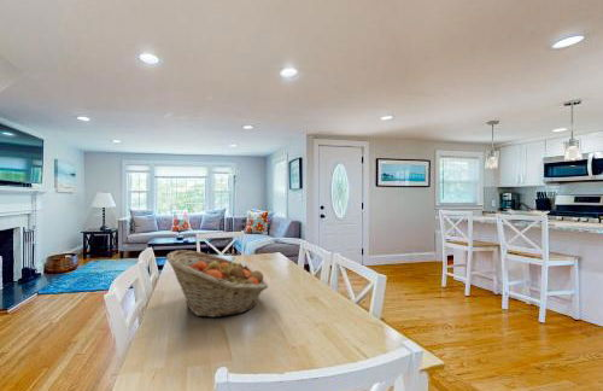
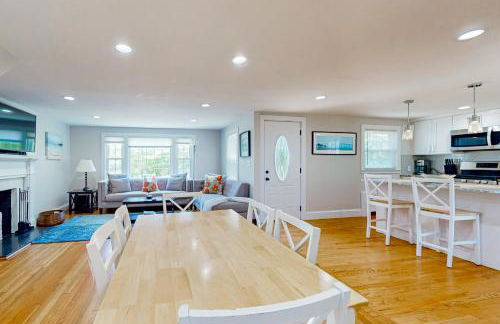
- fruit basket (217, 278)
